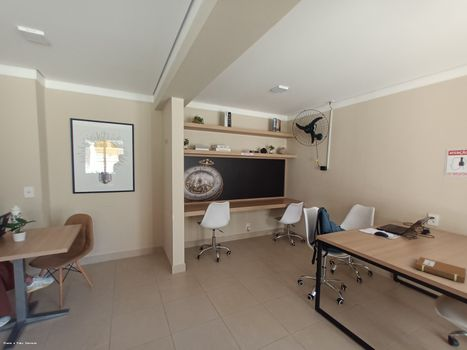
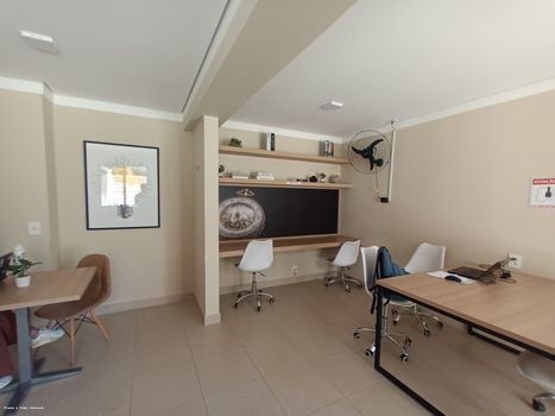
- notebook (438, 268)
